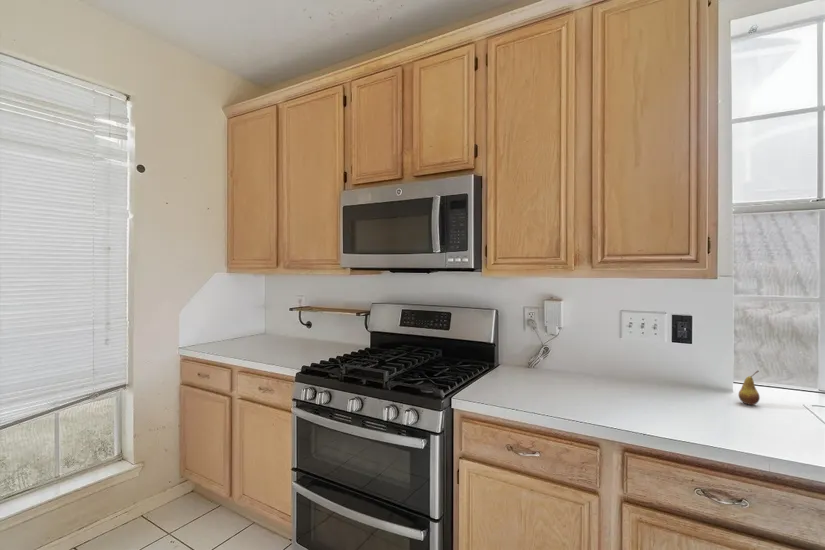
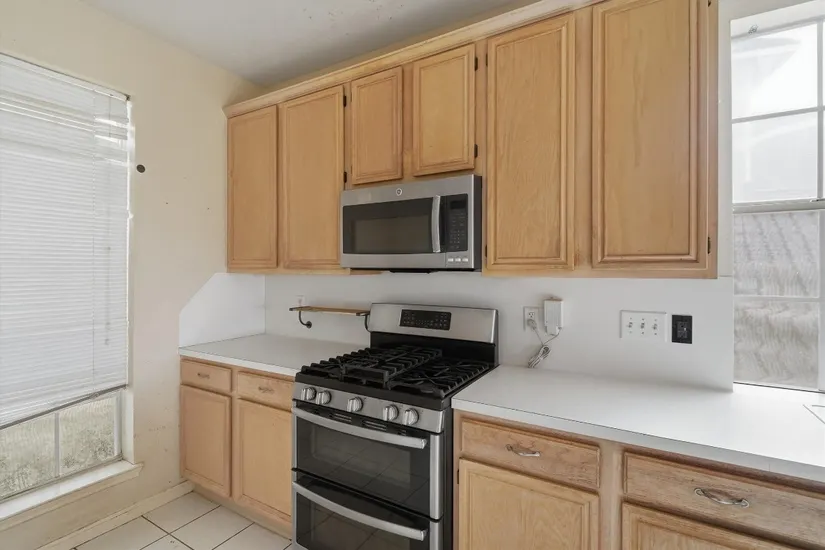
- fruit (748, 386)
